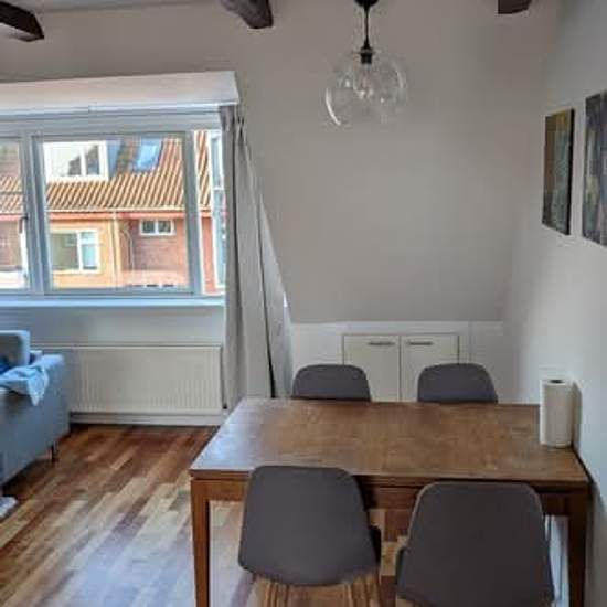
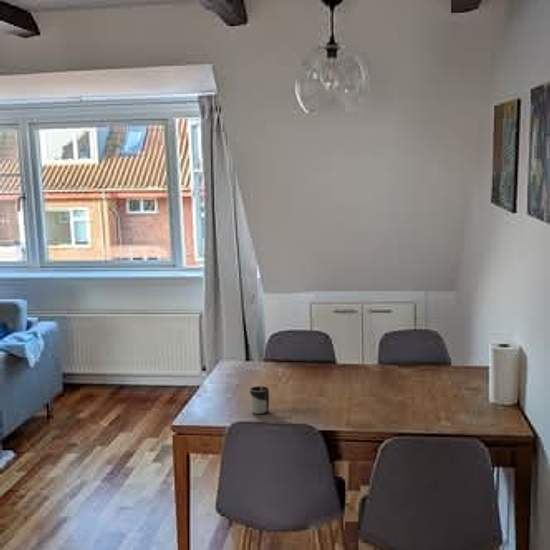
+ cup (261, 399)
